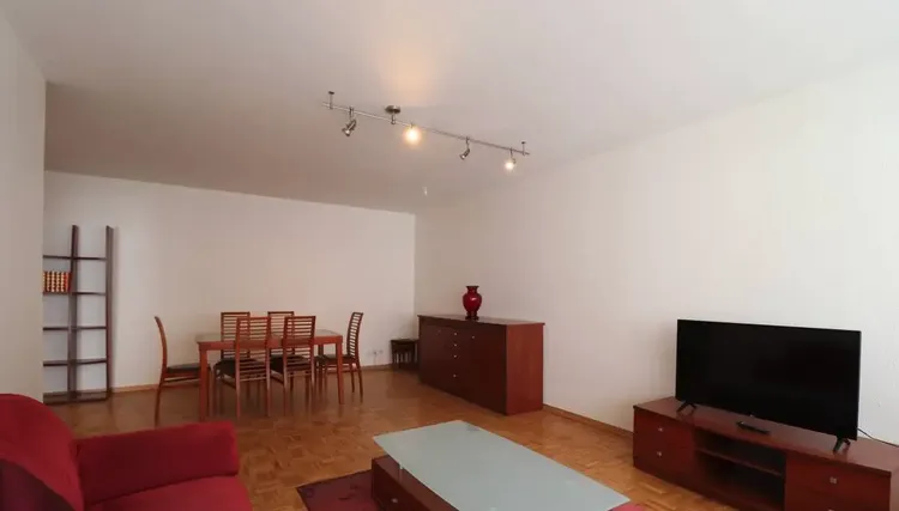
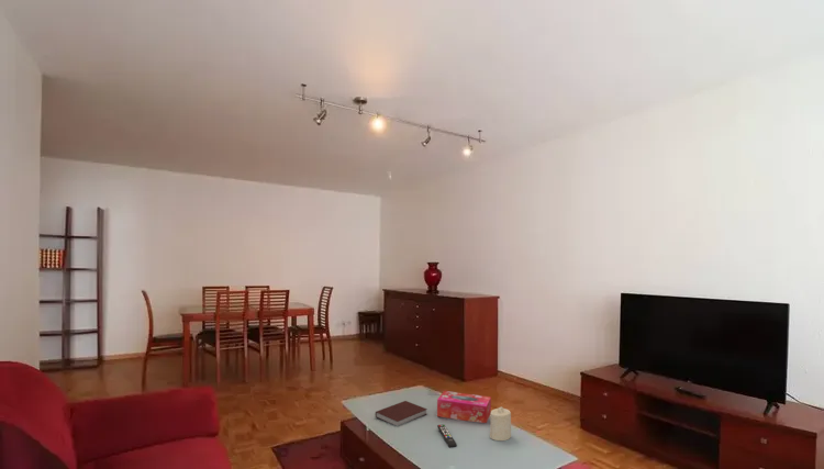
+ candle (500, 422)
+ tissue box (464, 406)
+ notebook (401, 412)
+ remote control (446, 435)
